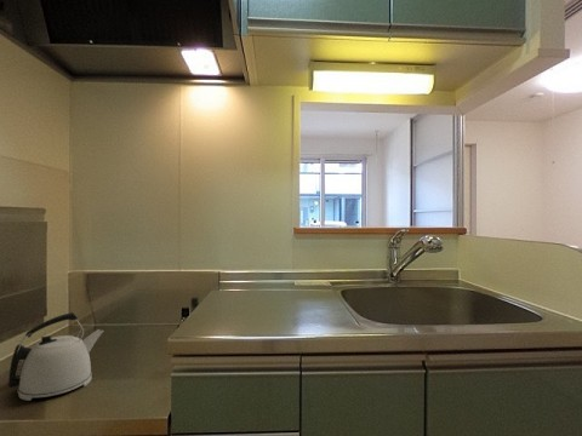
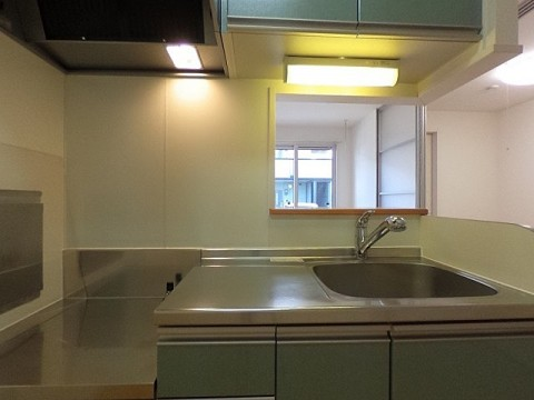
- kettle (58, 349)
